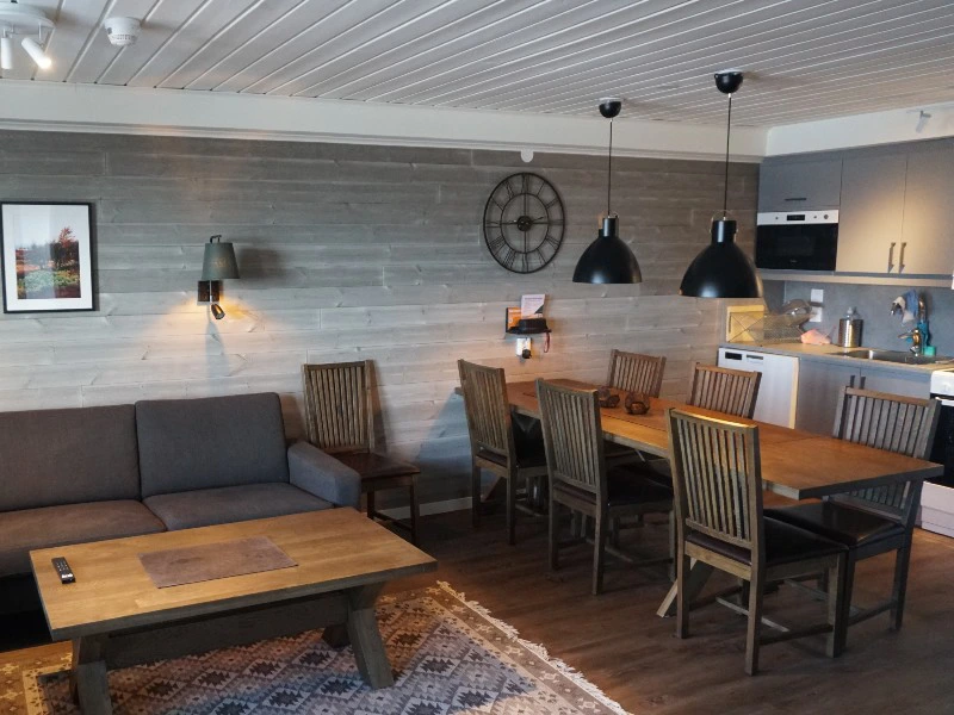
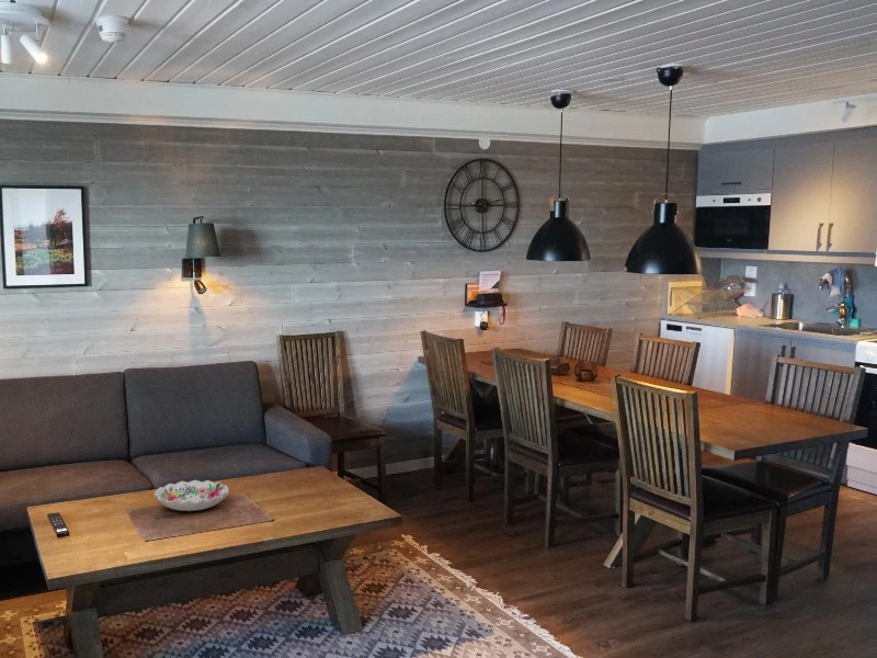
+ decorative bowl (192, 498)
